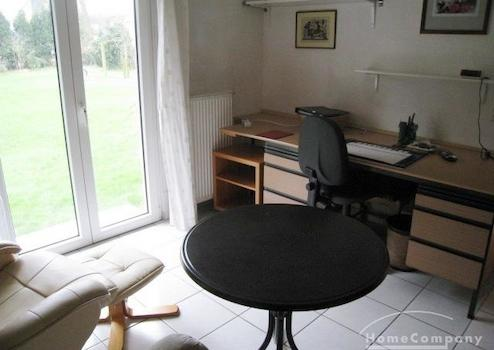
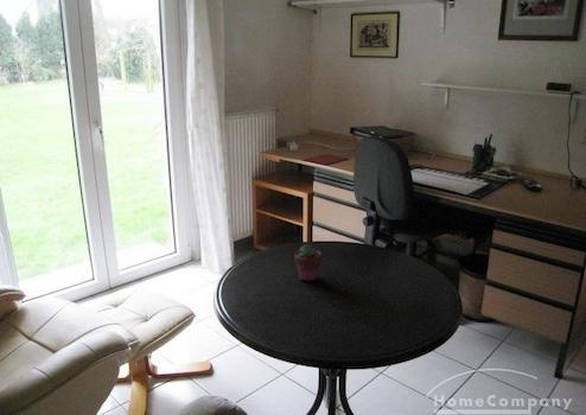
+ potted succulent (307, 261)
